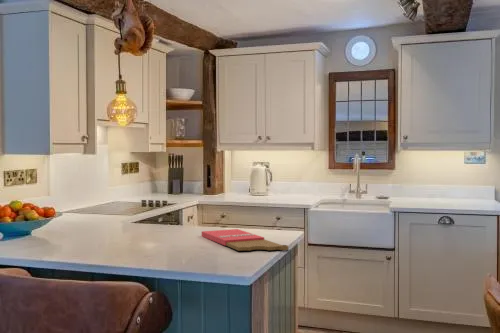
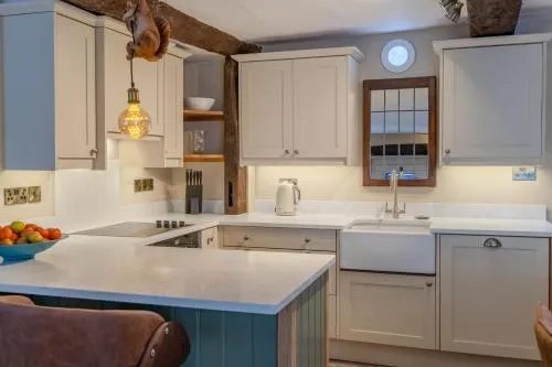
- cutting board (242, 239)
